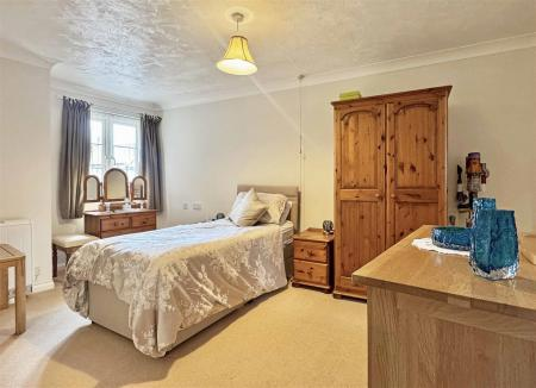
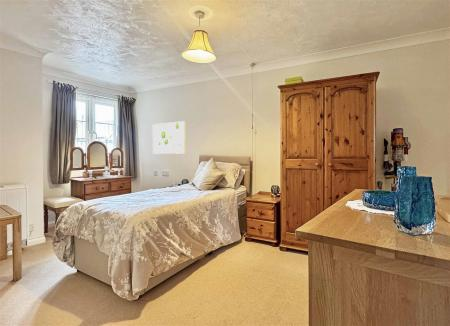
+ wall art (168, 138)
